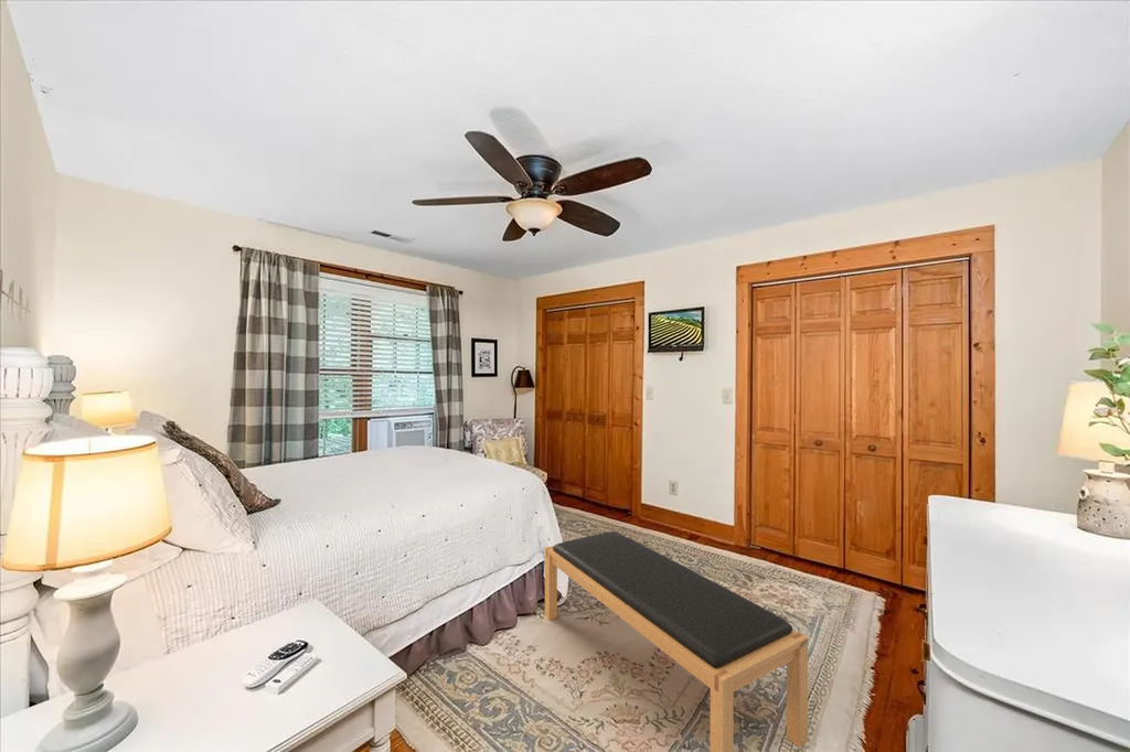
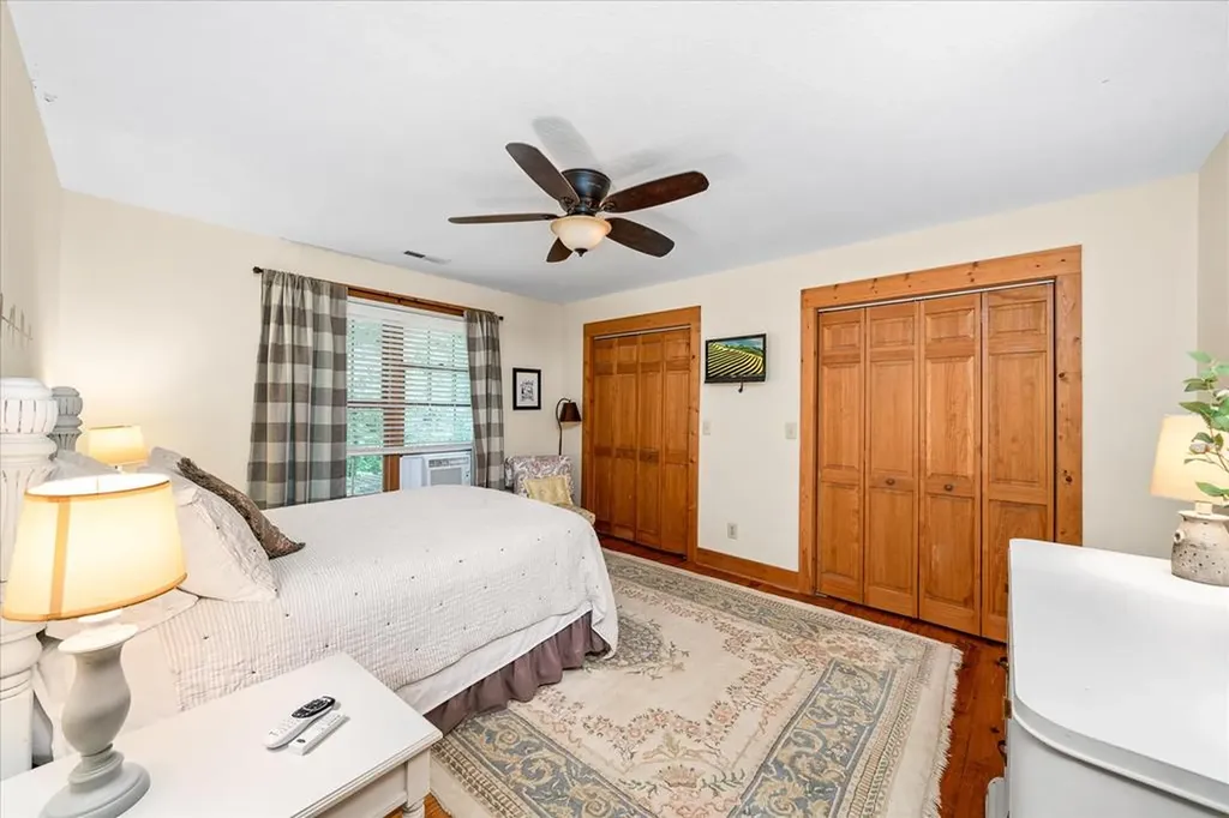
- bench (649, 619)
